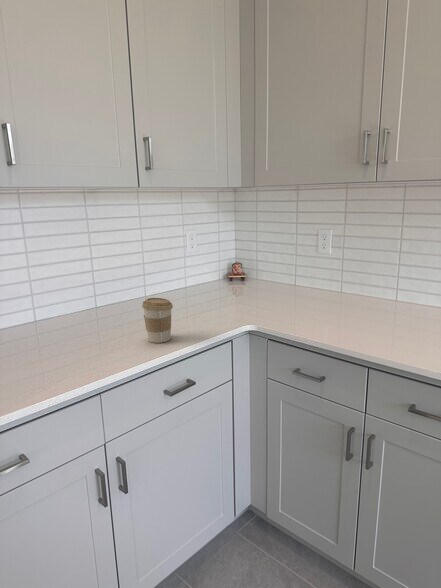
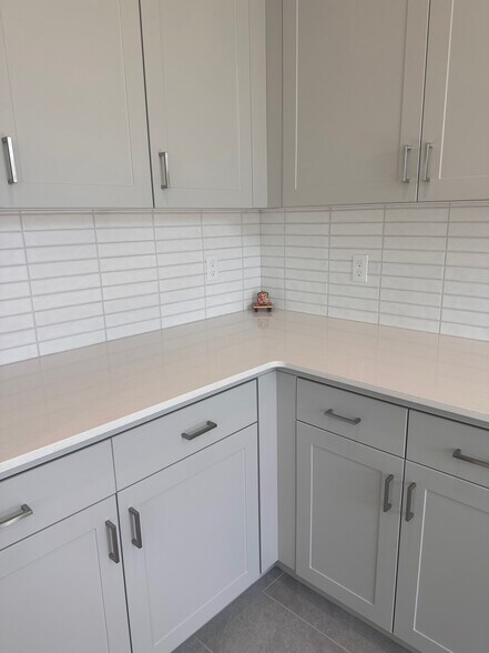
- coffee cup (158, 319)
